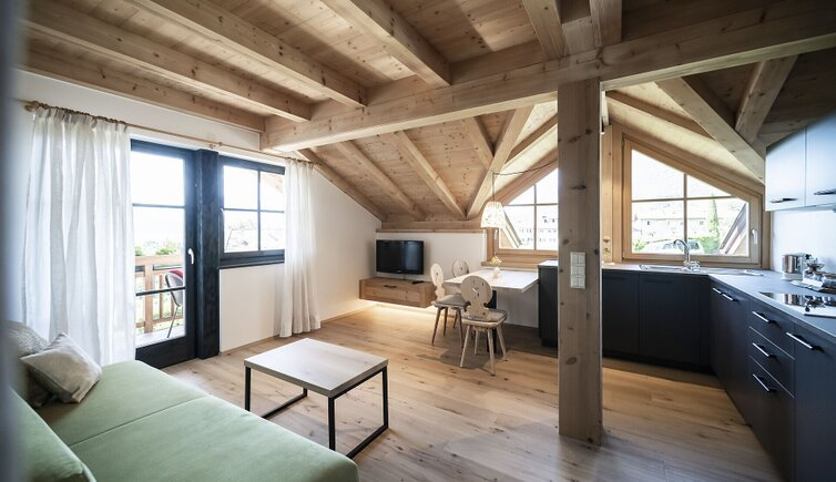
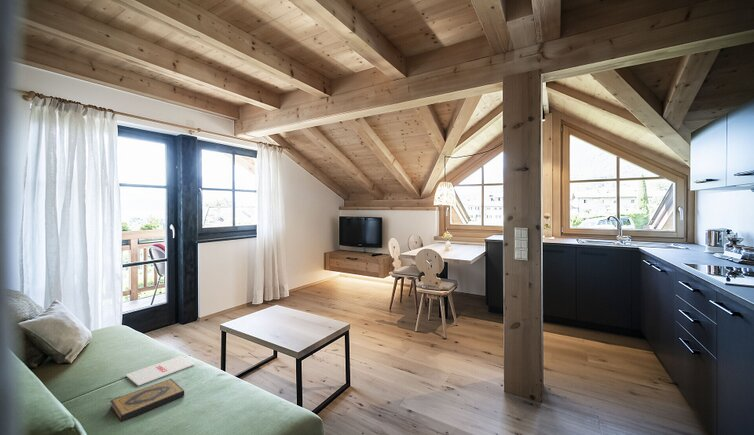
+ hardback book (148, 398)
+ magazine (161, 369)
